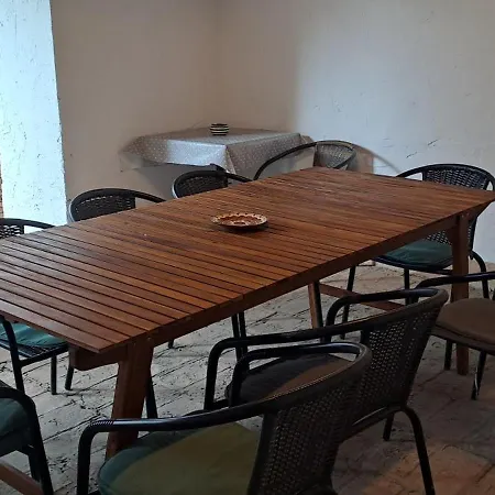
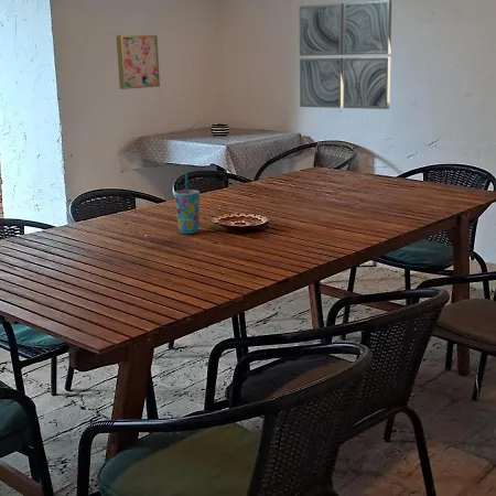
+ wall art (138, 62)
+ wall art (344, 54)
+ cup (187, 202)
